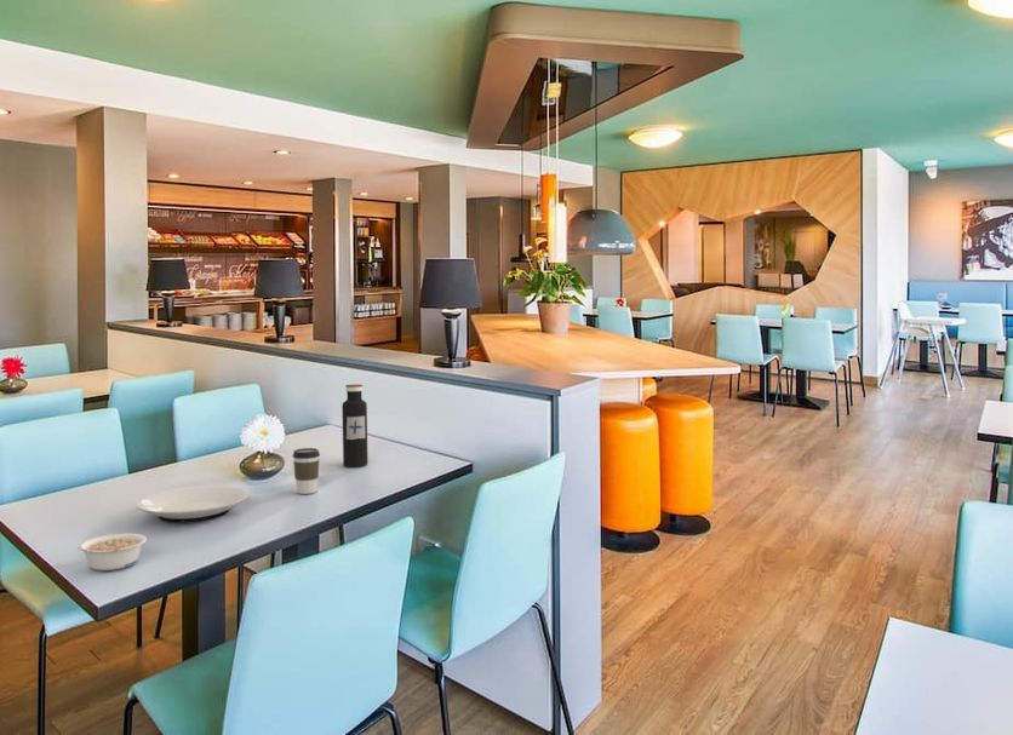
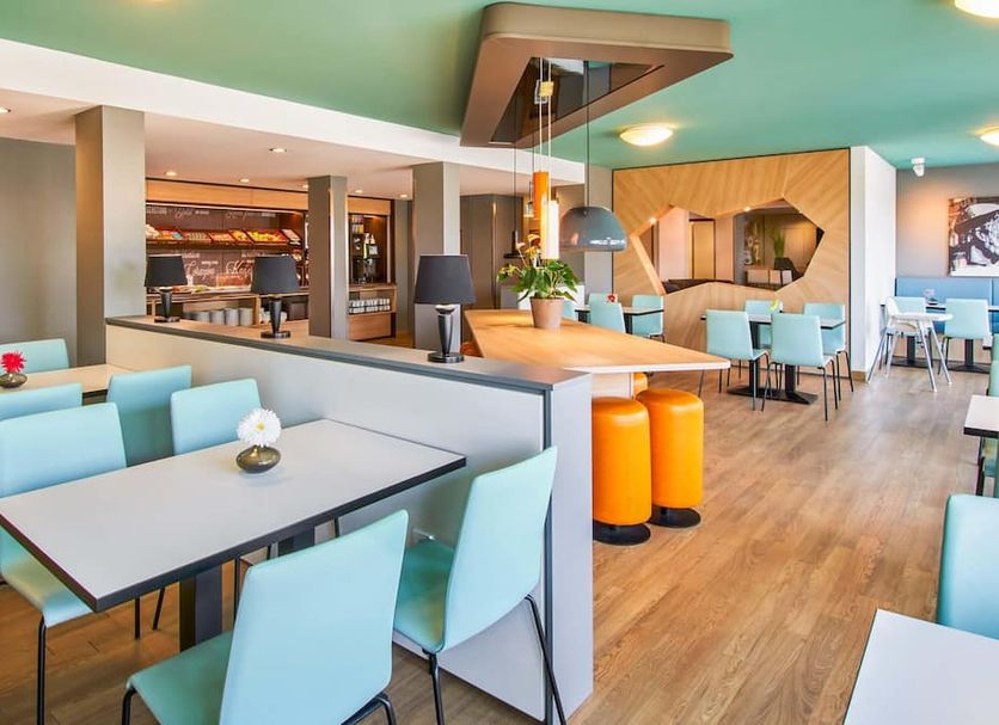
- plate (194, 505)
- water bottle (354, 424)
- coffee cup (307, 470)
- legume (115, 551)
